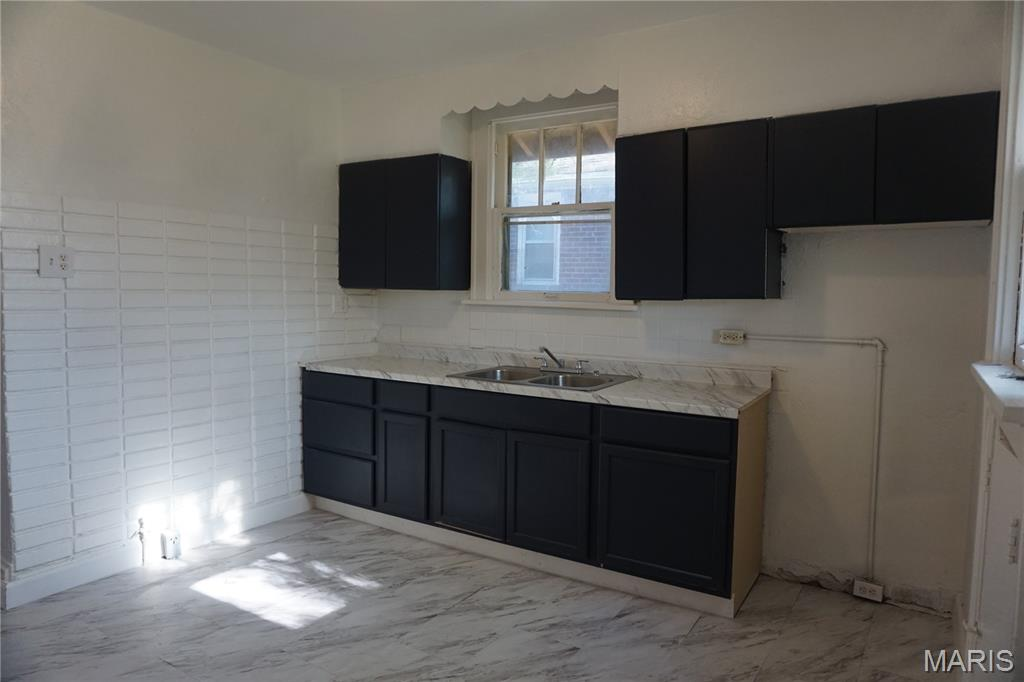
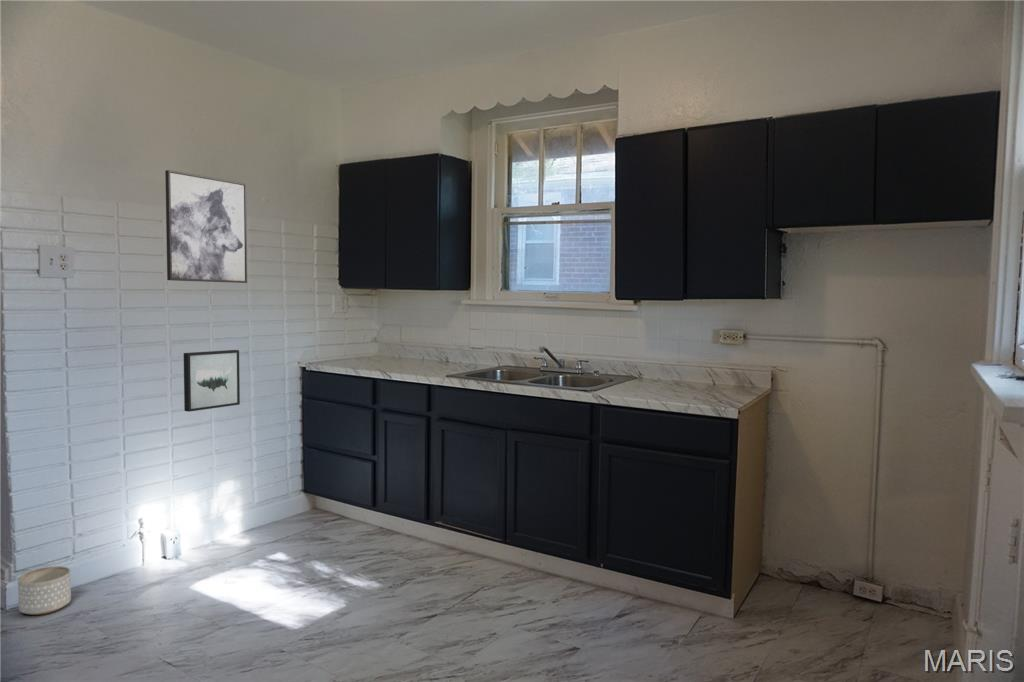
+ wall art (212, 379)
+ wall art (208, 229)
+ planter (44, 590)
